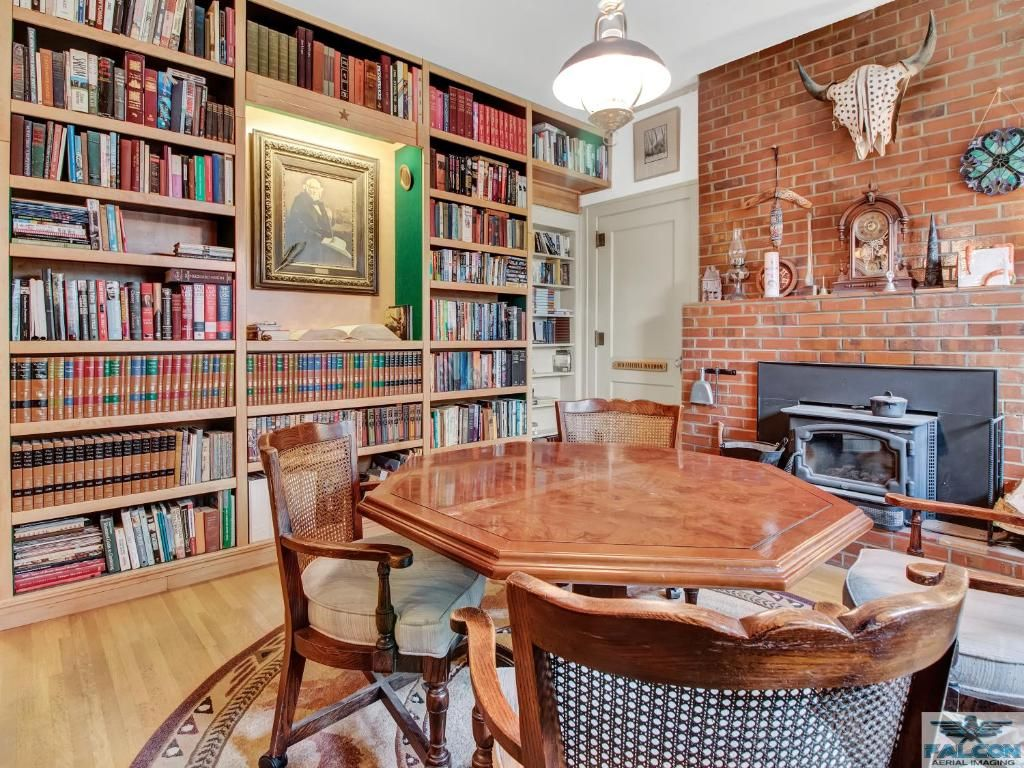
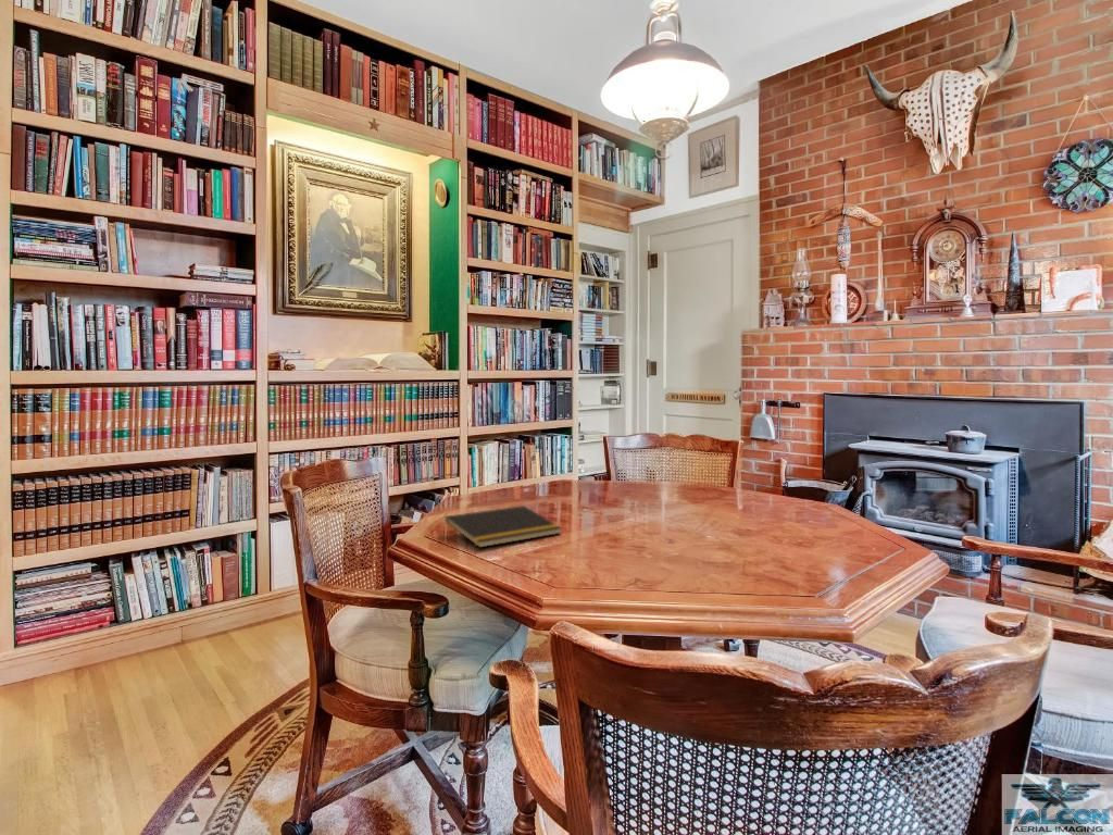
+ notepad (503, 524)
